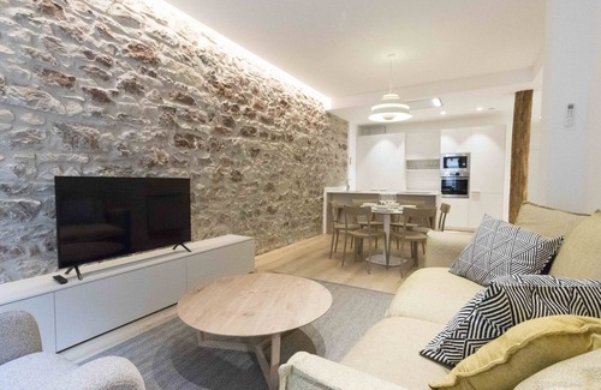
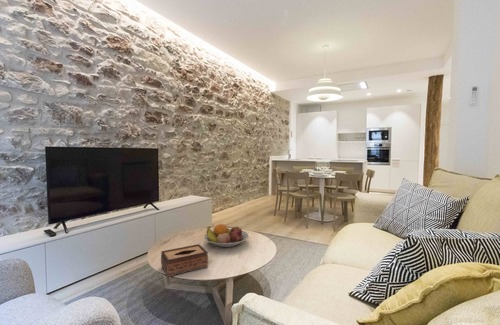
+ tissue box (184, 259)
+ fruit bowl (226, 233)
